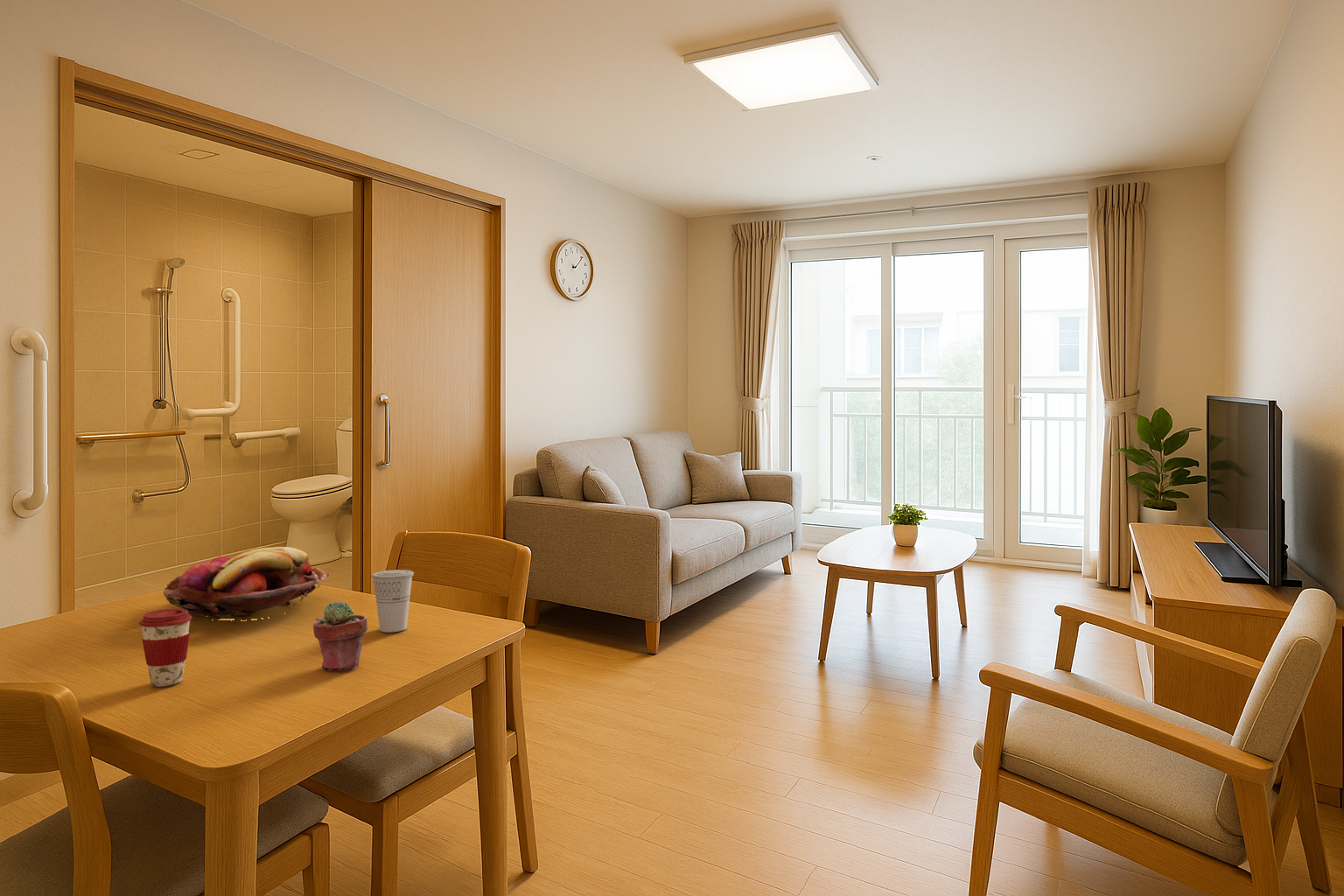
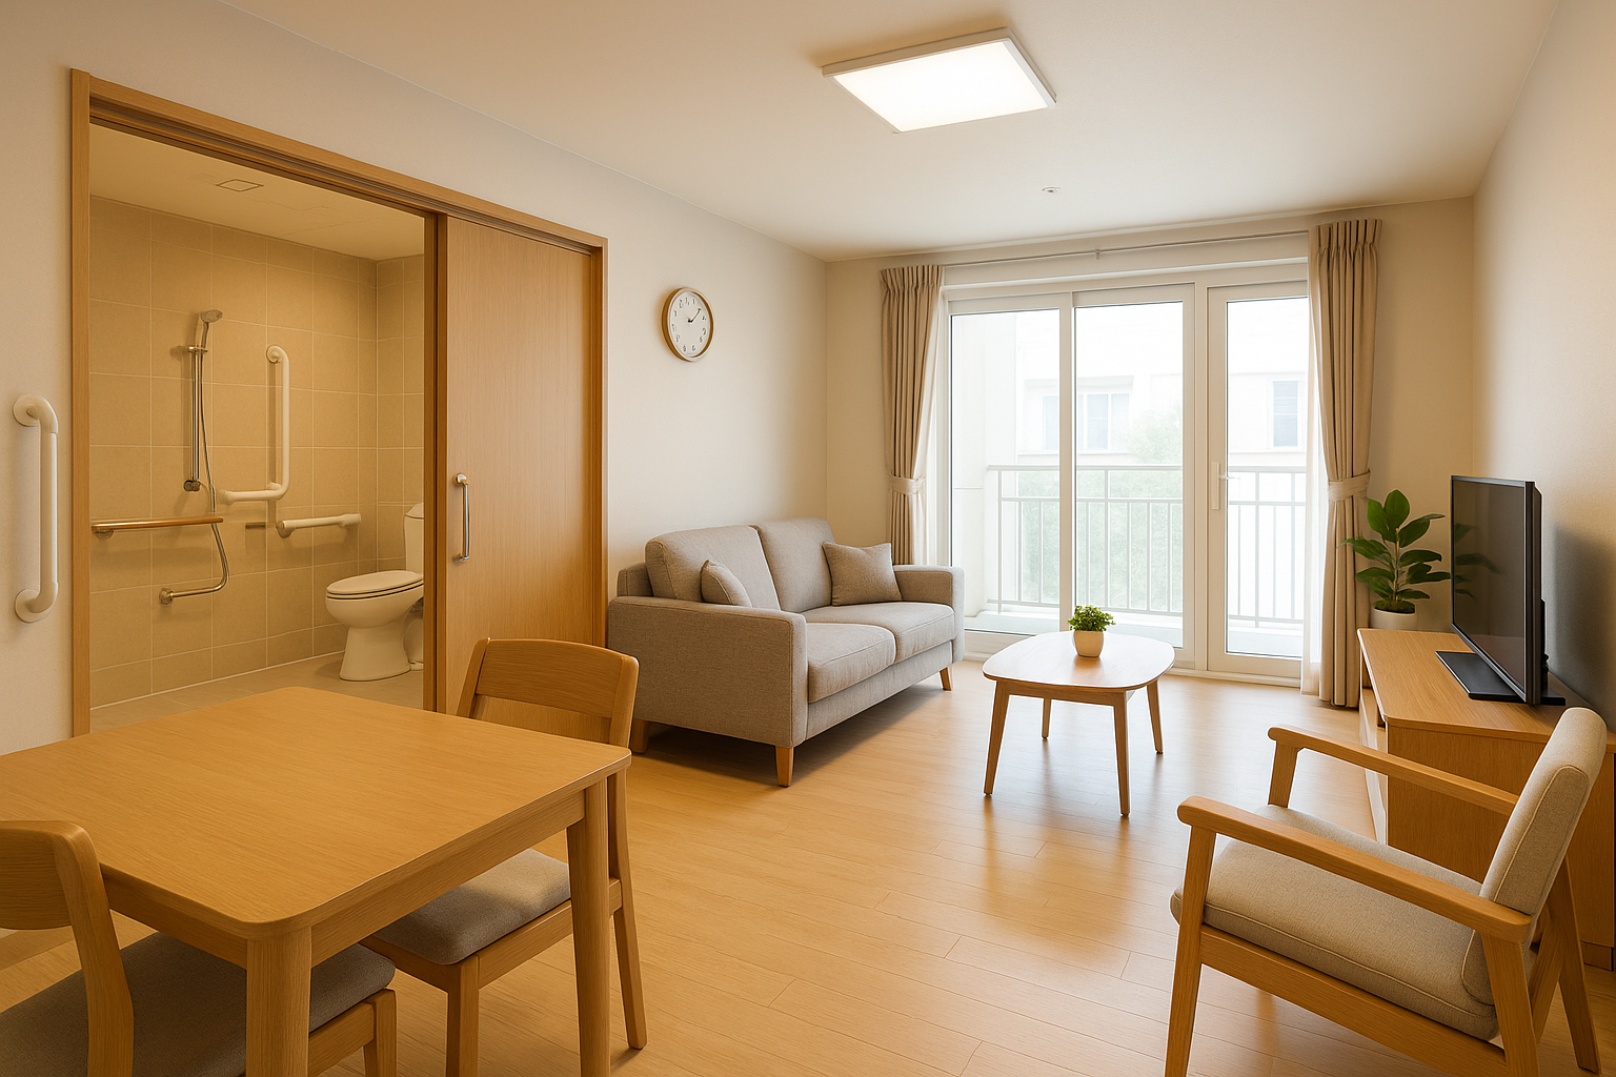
- coffee cup (166, 647)
- fruit basket (248, 579)
- potted succulent (340, 634)
- cup (393, 600)
